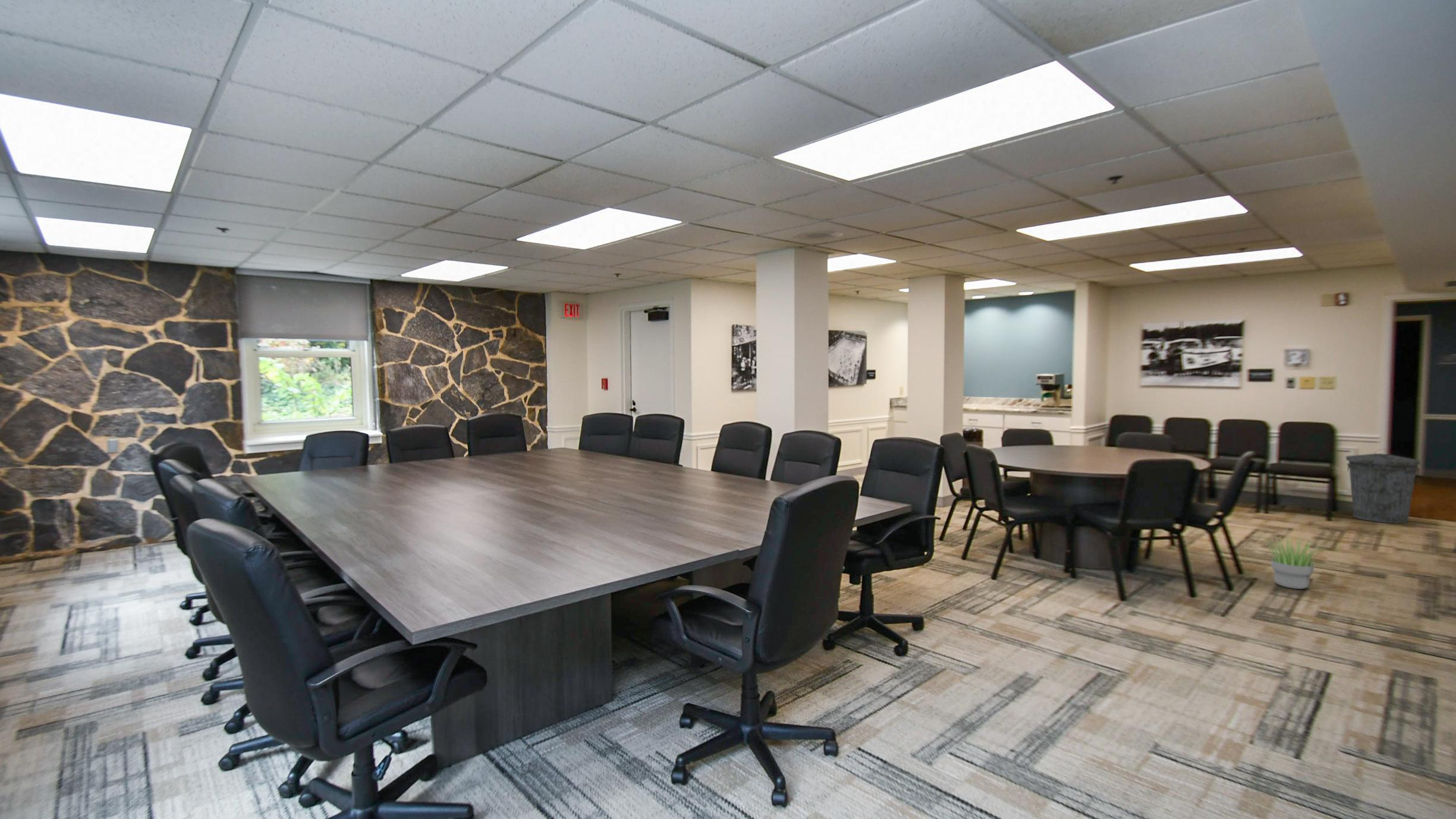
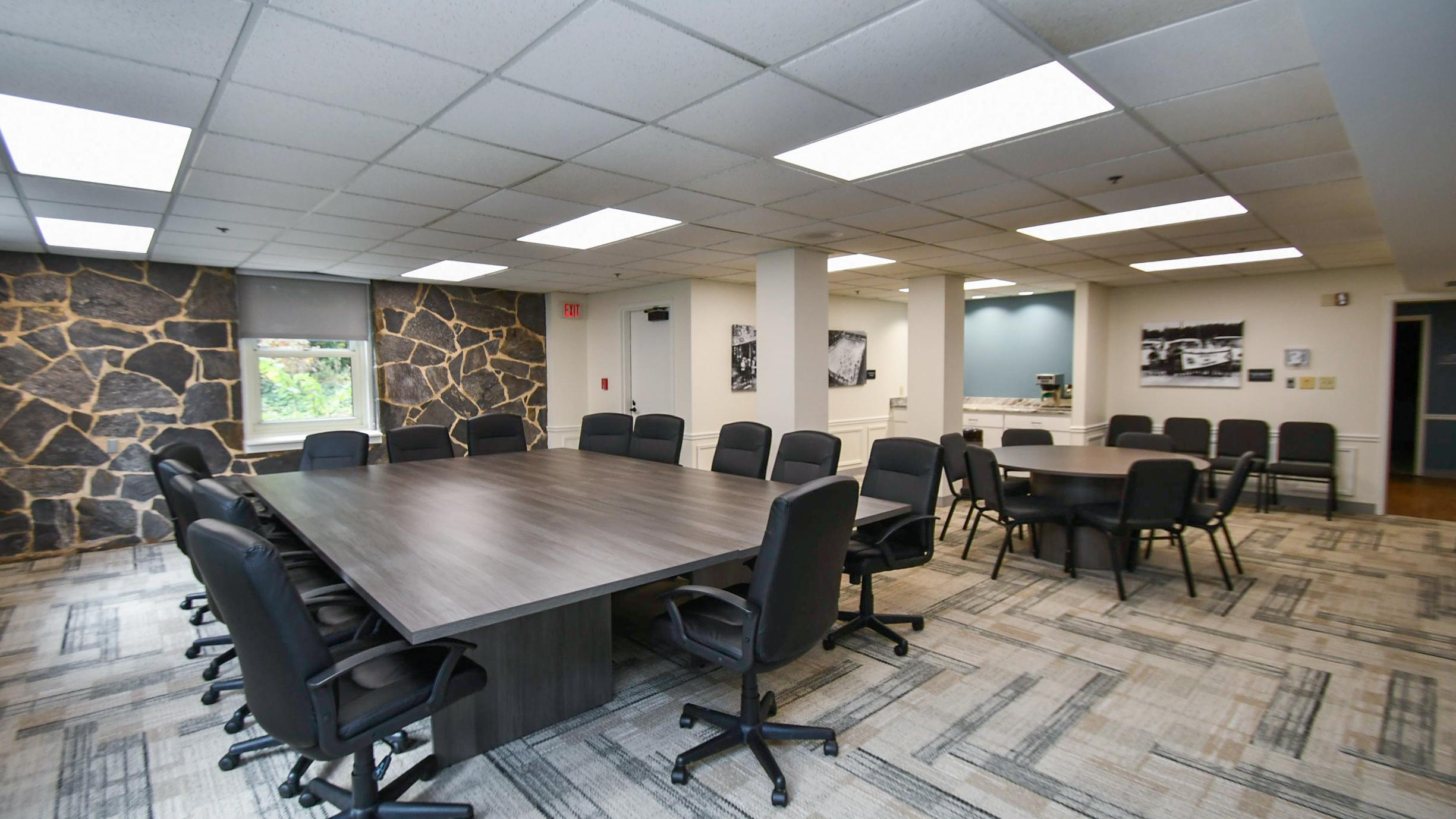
- trash can (1380, 484)
- potted plant (1293, 563)
